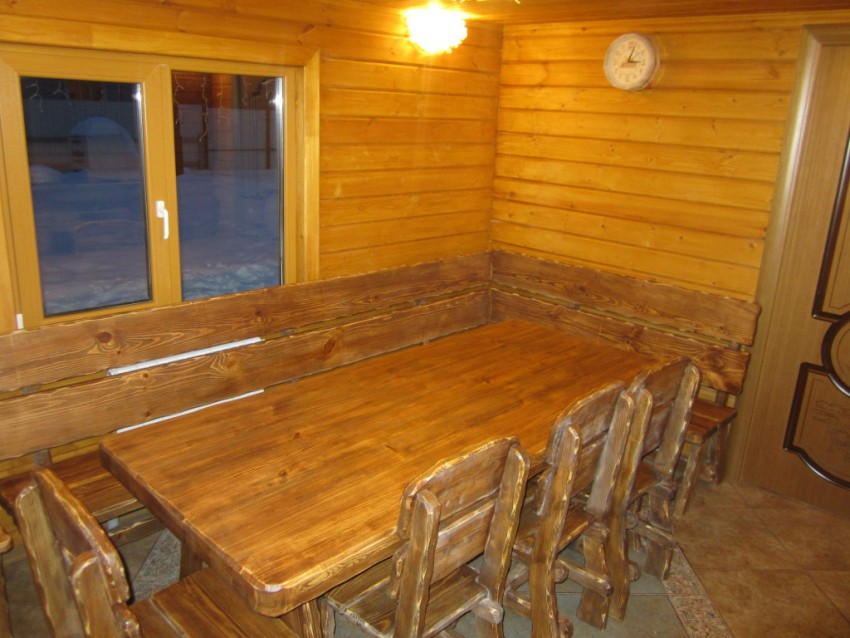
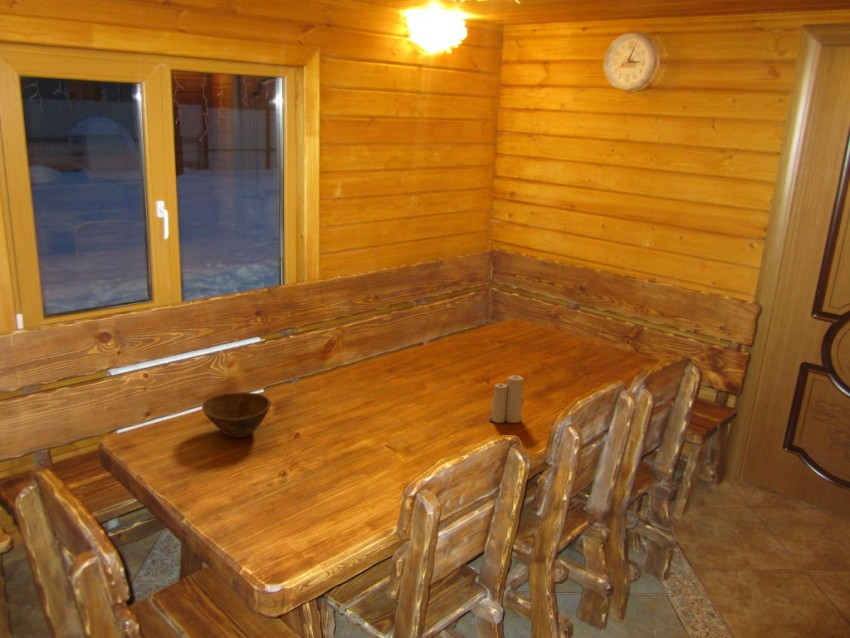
+ candle (509, 395)
+ bowl (237, 418)
